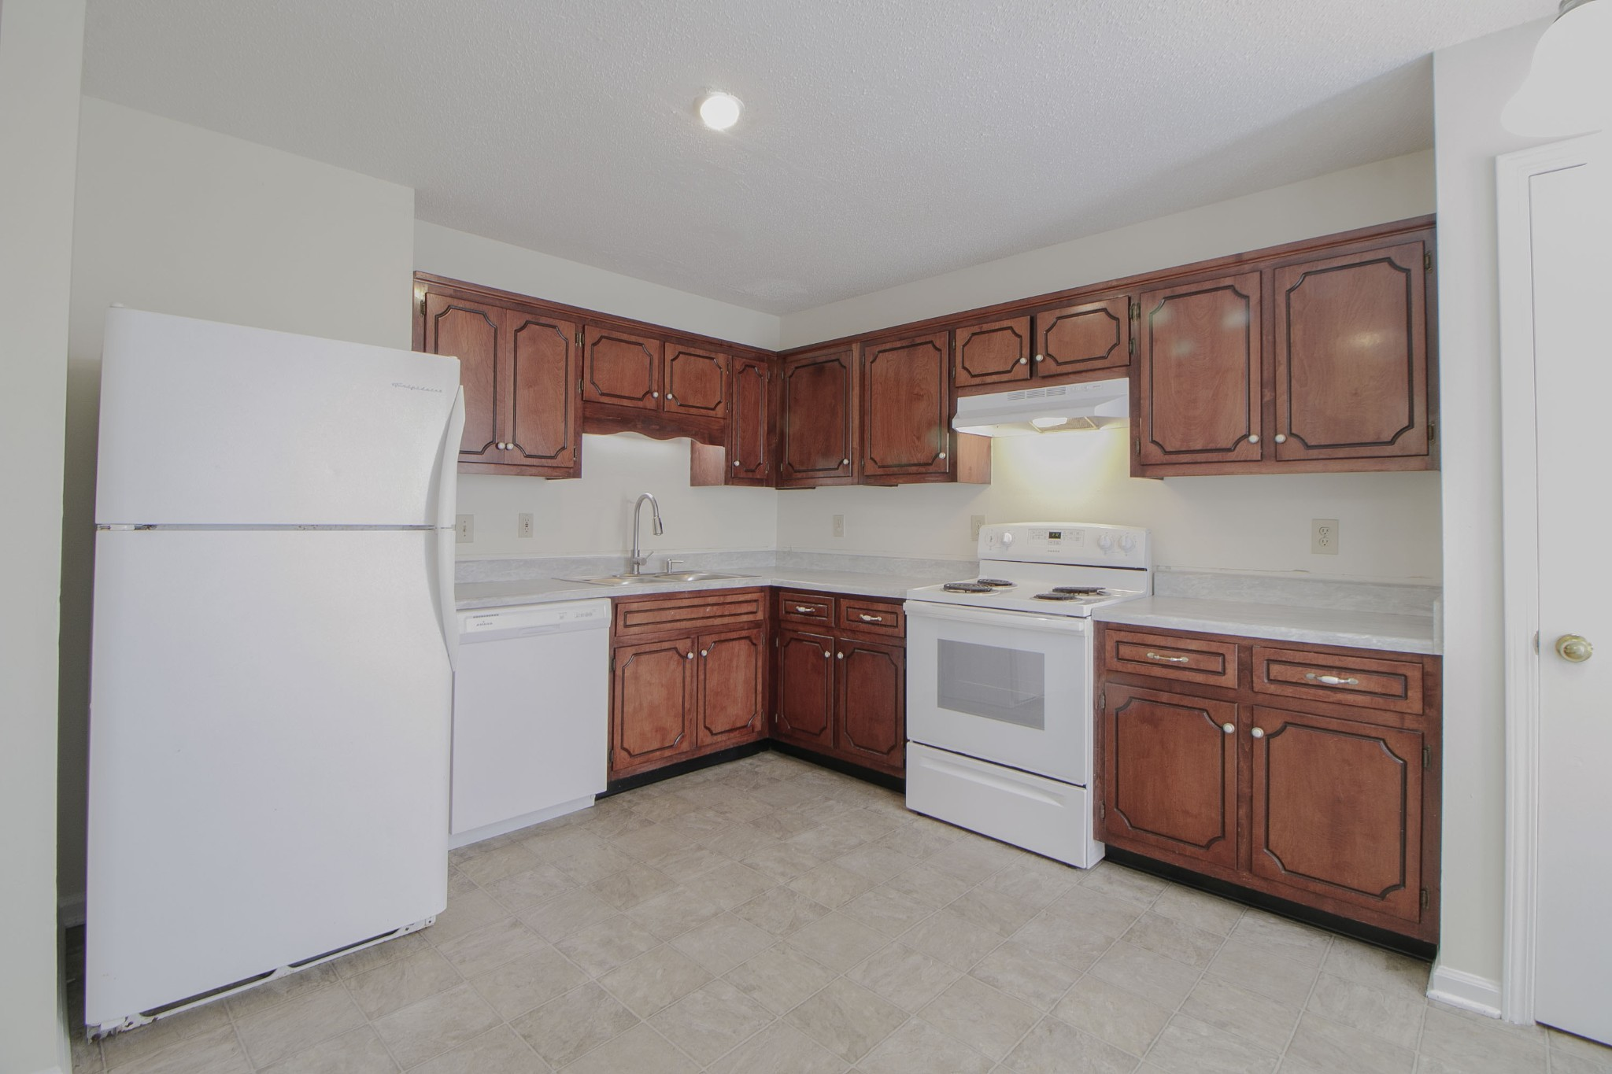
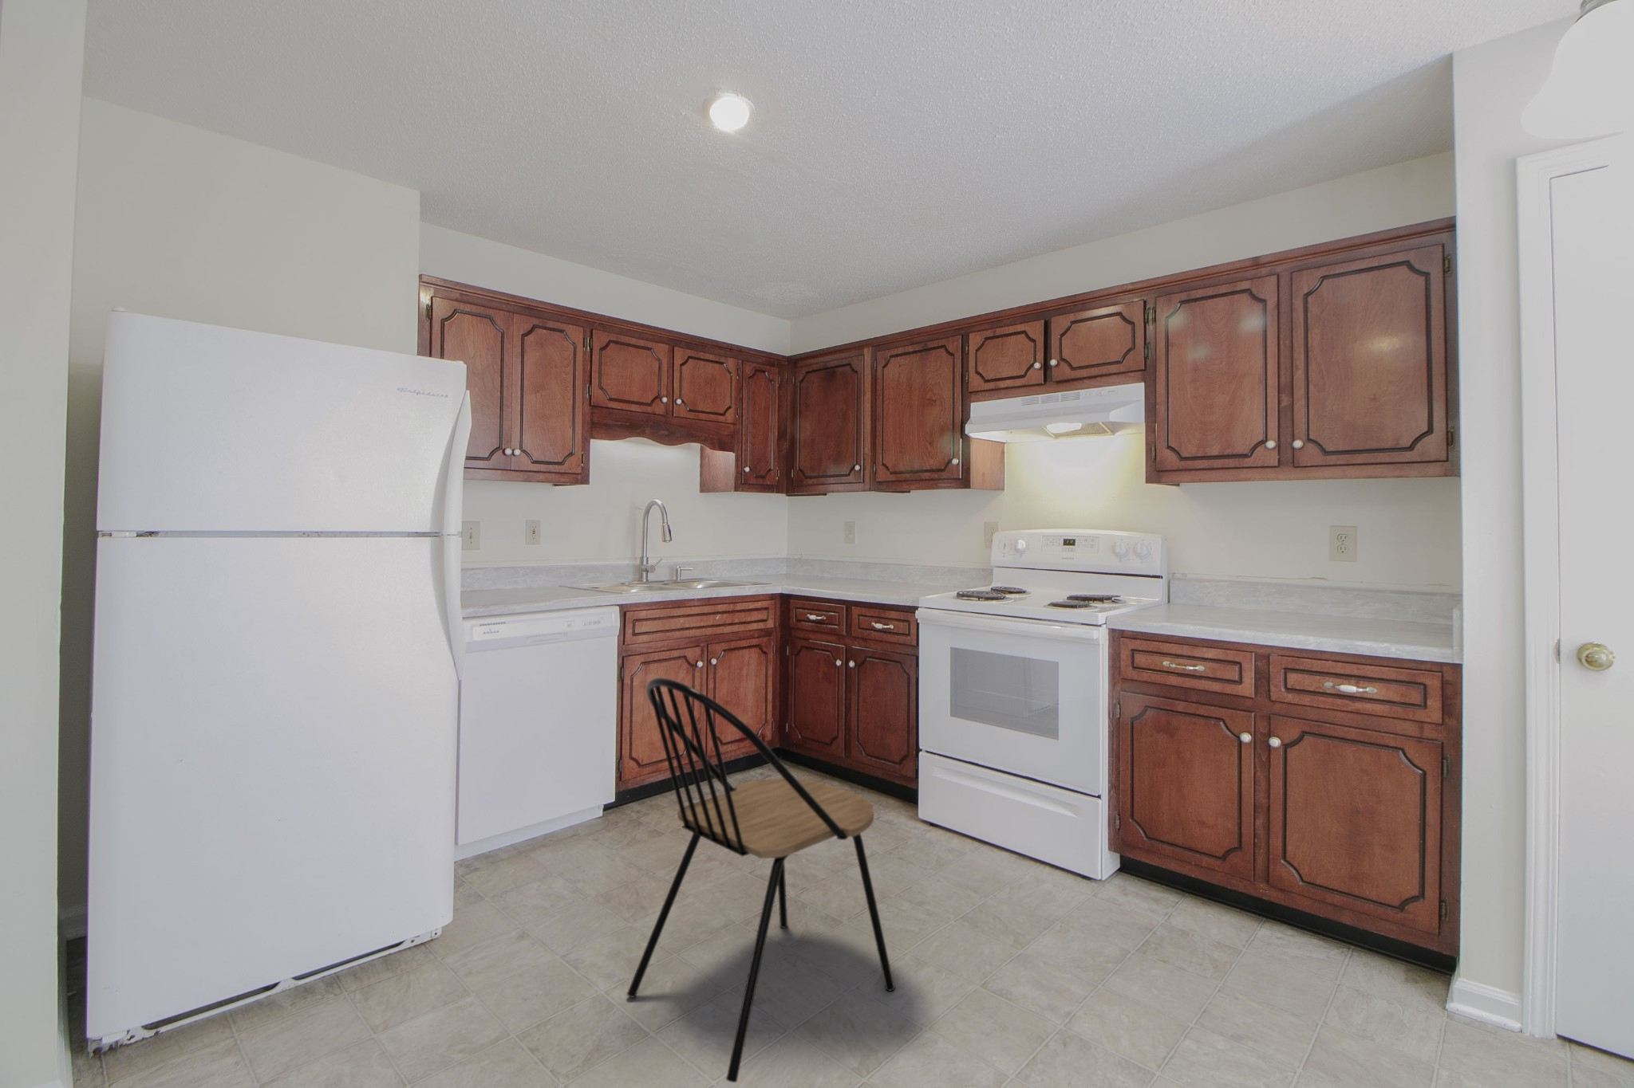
+ dining chair (763, 829)
